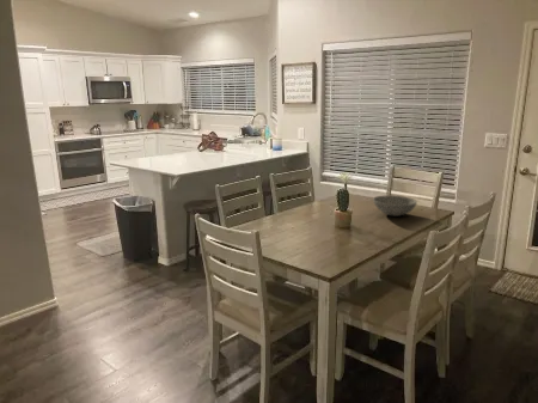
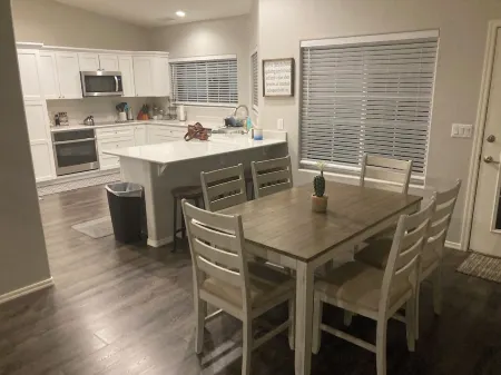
- bowl (393, 207)
